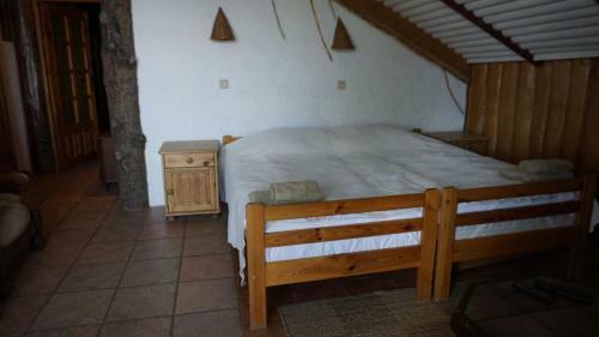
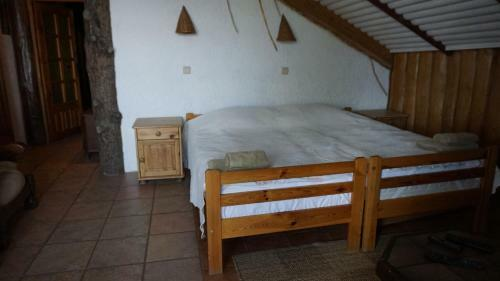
+ remote control (454, 261)
